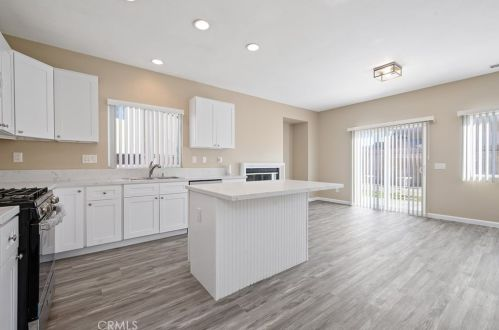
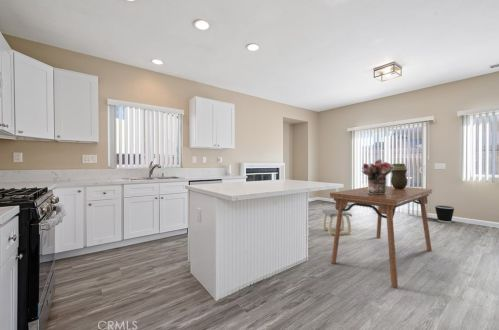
+ wastebasket (444, 213)
+ decorative urn (398, 176)
+ stool (332, 219)
+ dining table (387, 223)
+ bouquet (376, 176)
